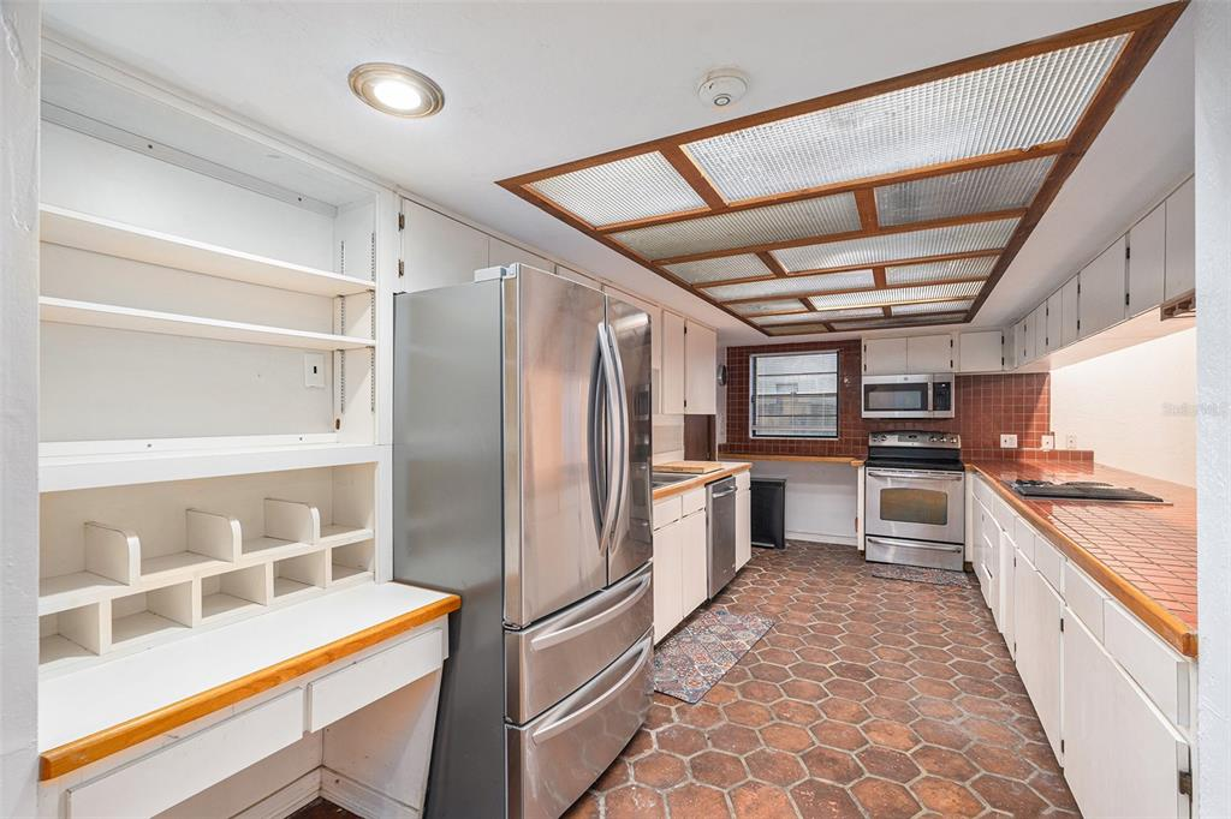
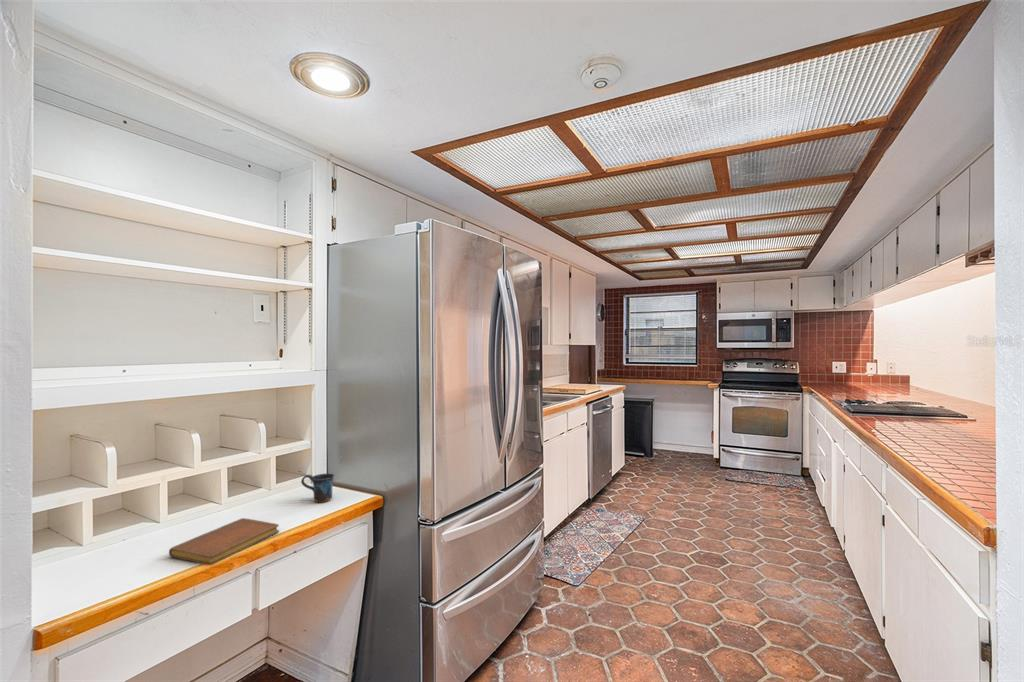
+ notebook (227, 539)
+ mug (319, 487)
